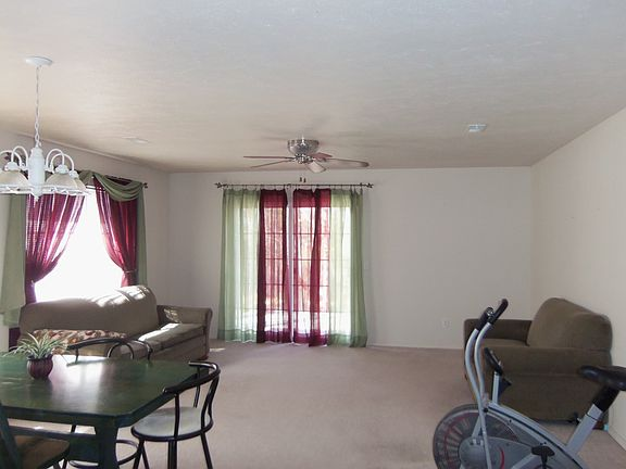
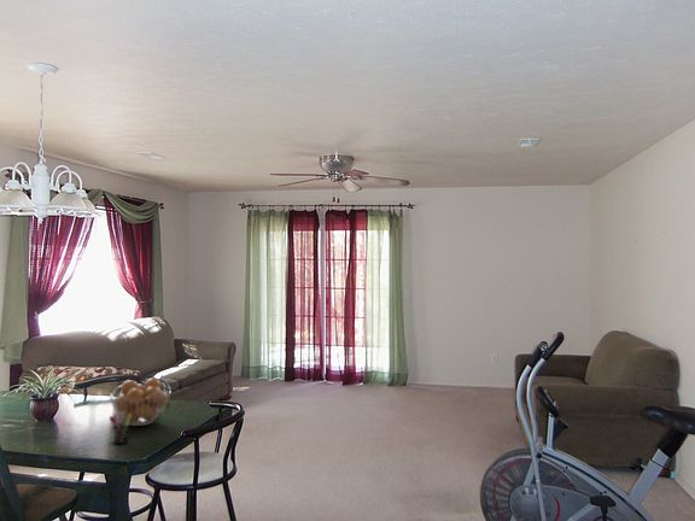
+ pen holder (121, 427)
+ fruit basket (140, 400)
